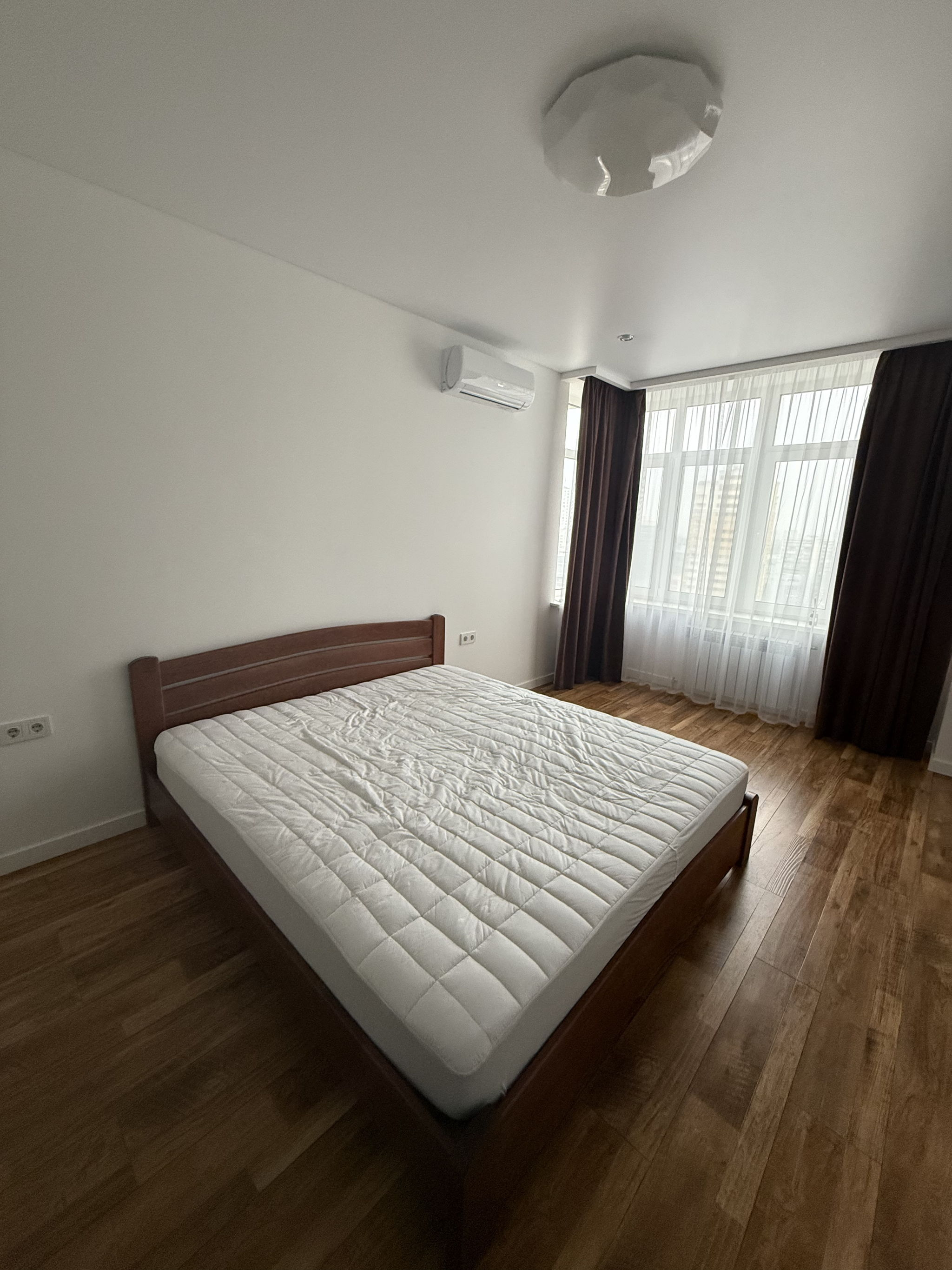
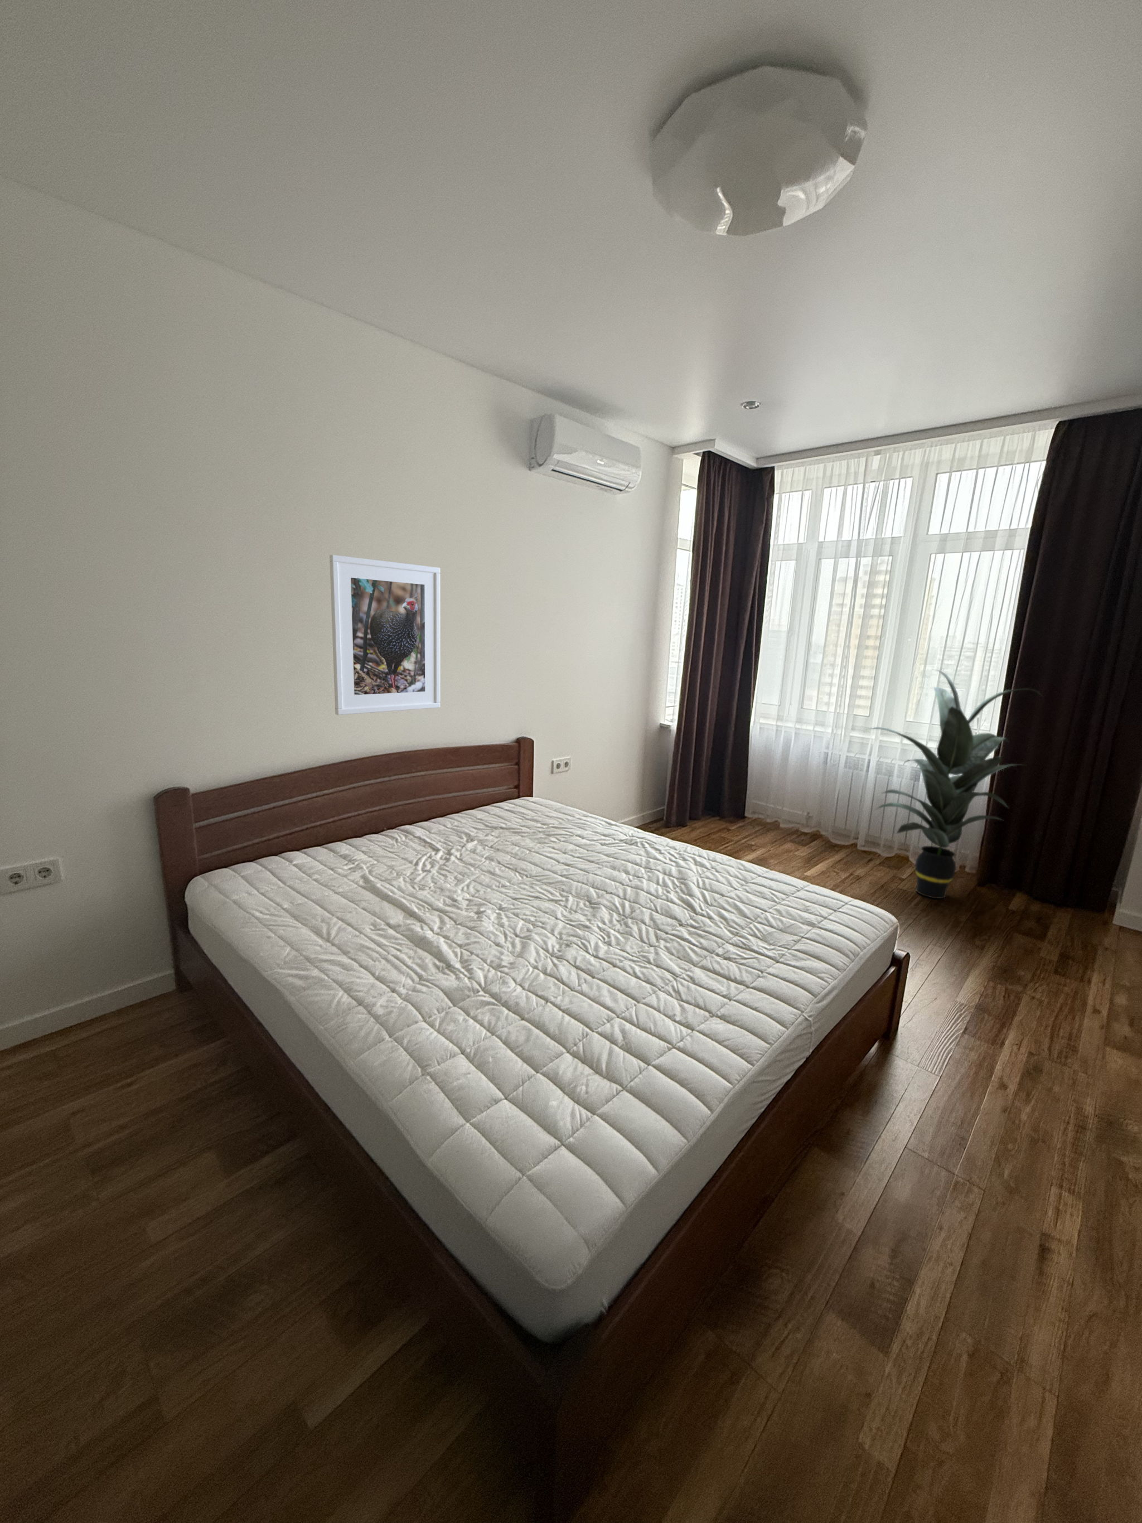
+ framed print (390, 638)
+ indoor plant (943, 784)
